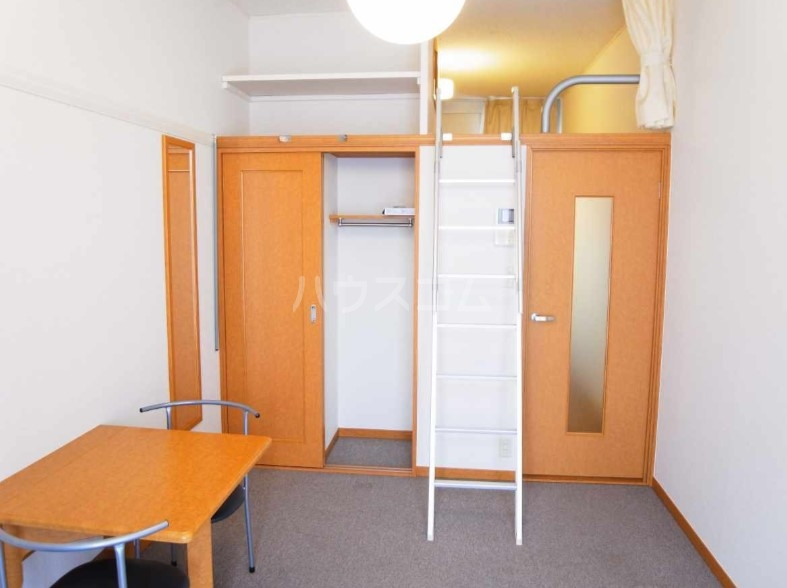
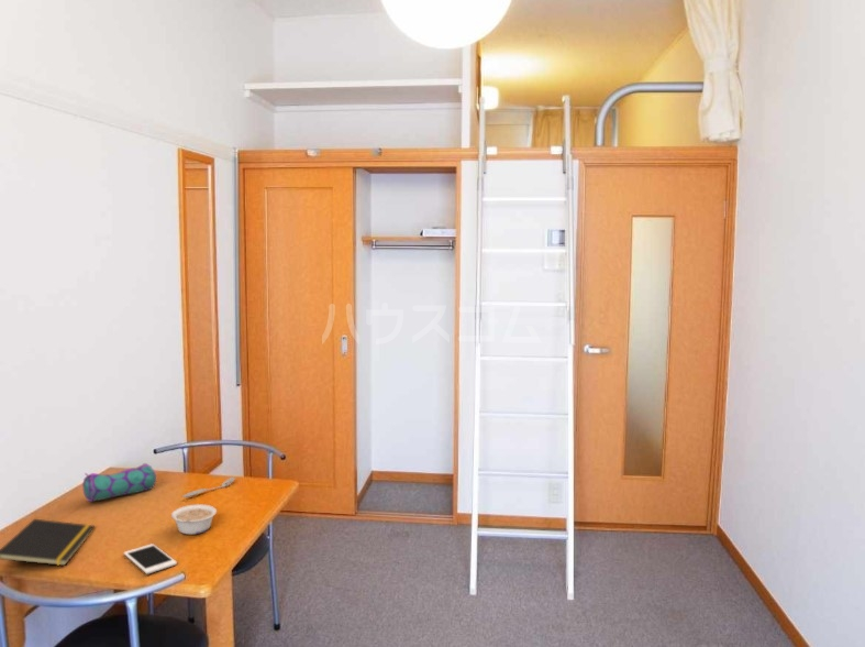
+ legume (195, 519)
+ notepad (48, 540)
+ pencil case (120, 481)
+ cell phone (149, 558)
+ spoon (209, 489)
